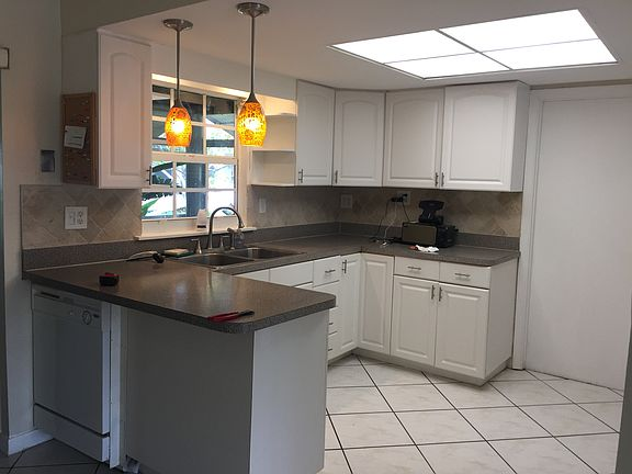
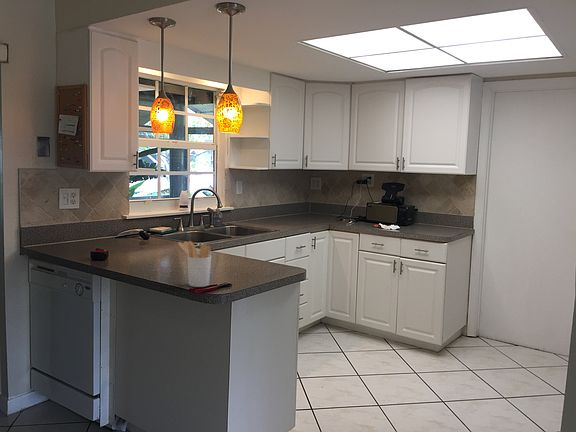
+ utensil holder (194, 262)
